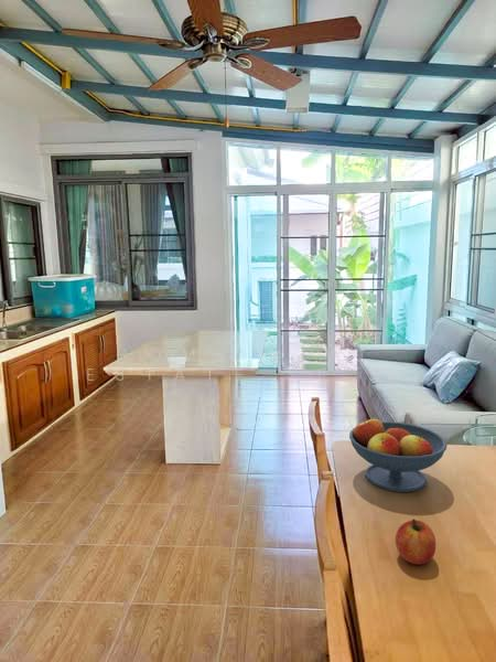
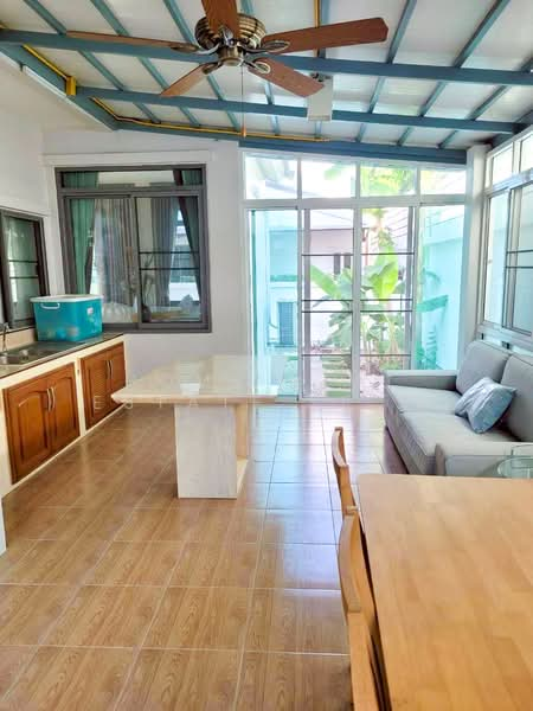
- fruit bowl (396, 450)
- apple (416, 540)
